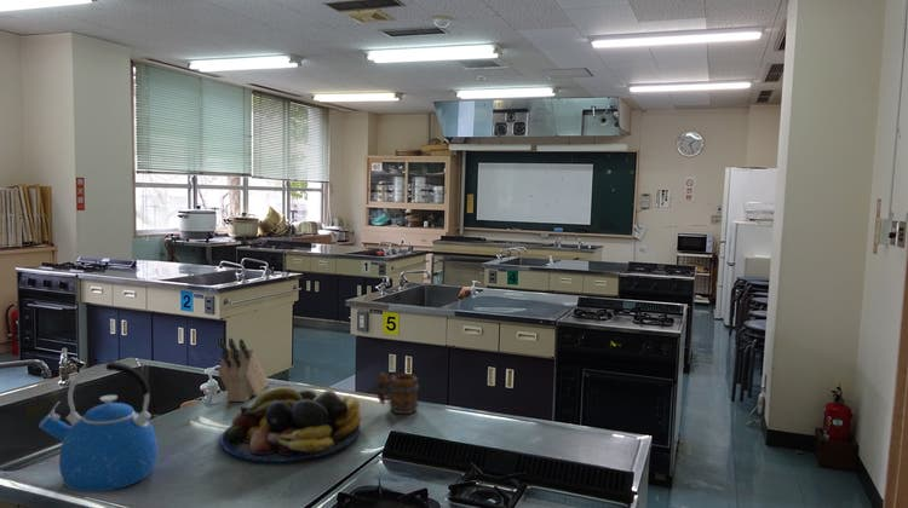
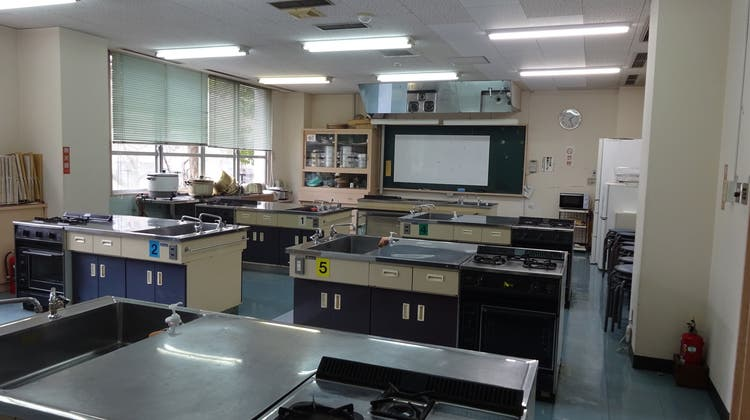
- kettle (97, 418)
- knife block (242, 363)
- fruit bowl (291, 411)
- mug (397, 391)
